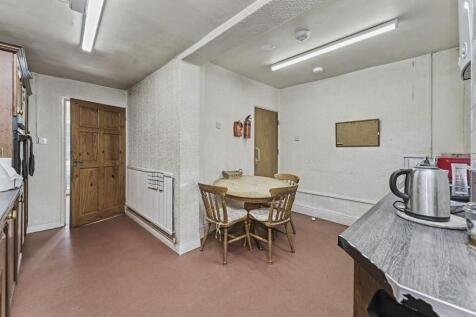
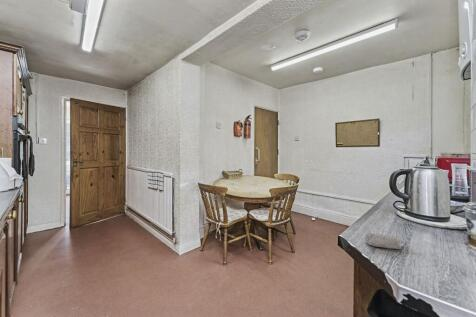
+ soap bar (382, 239)
